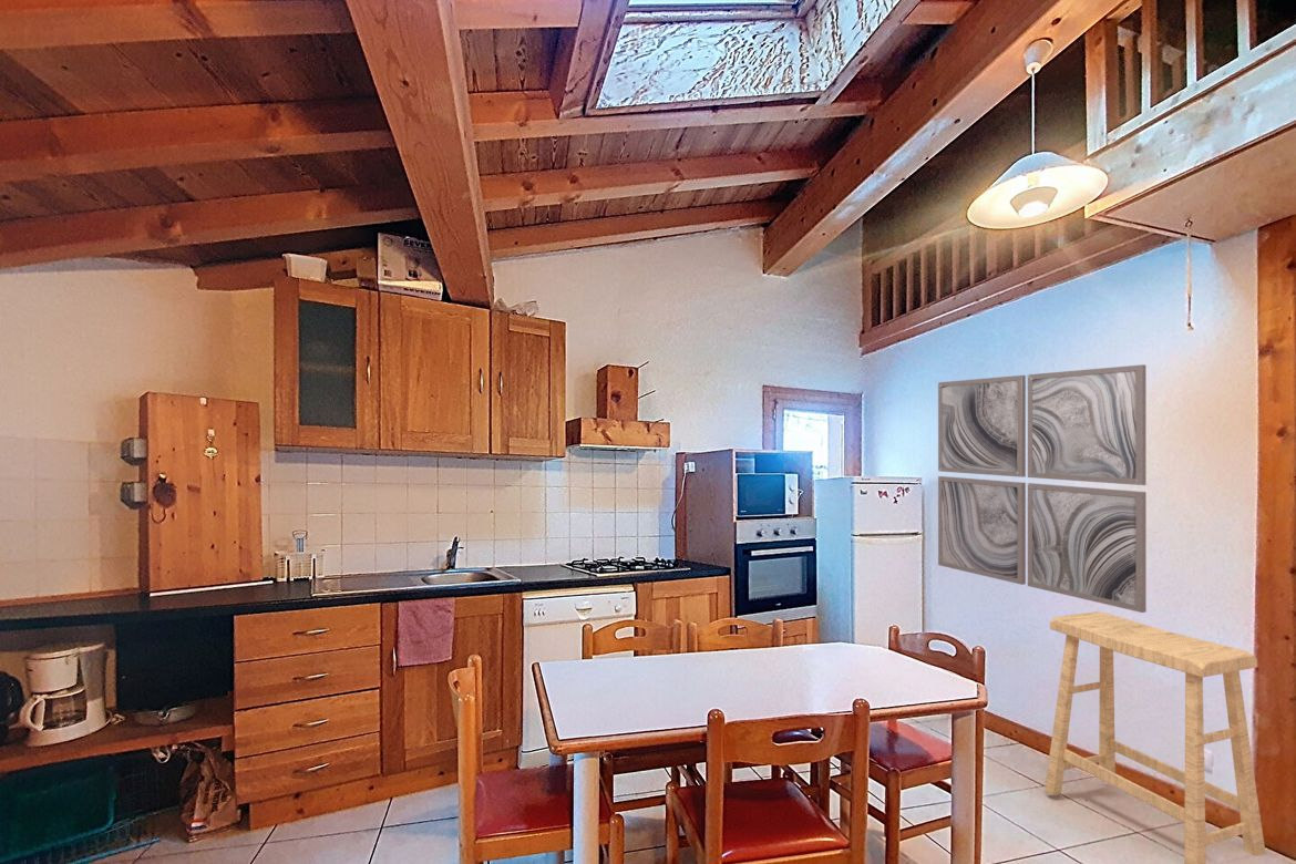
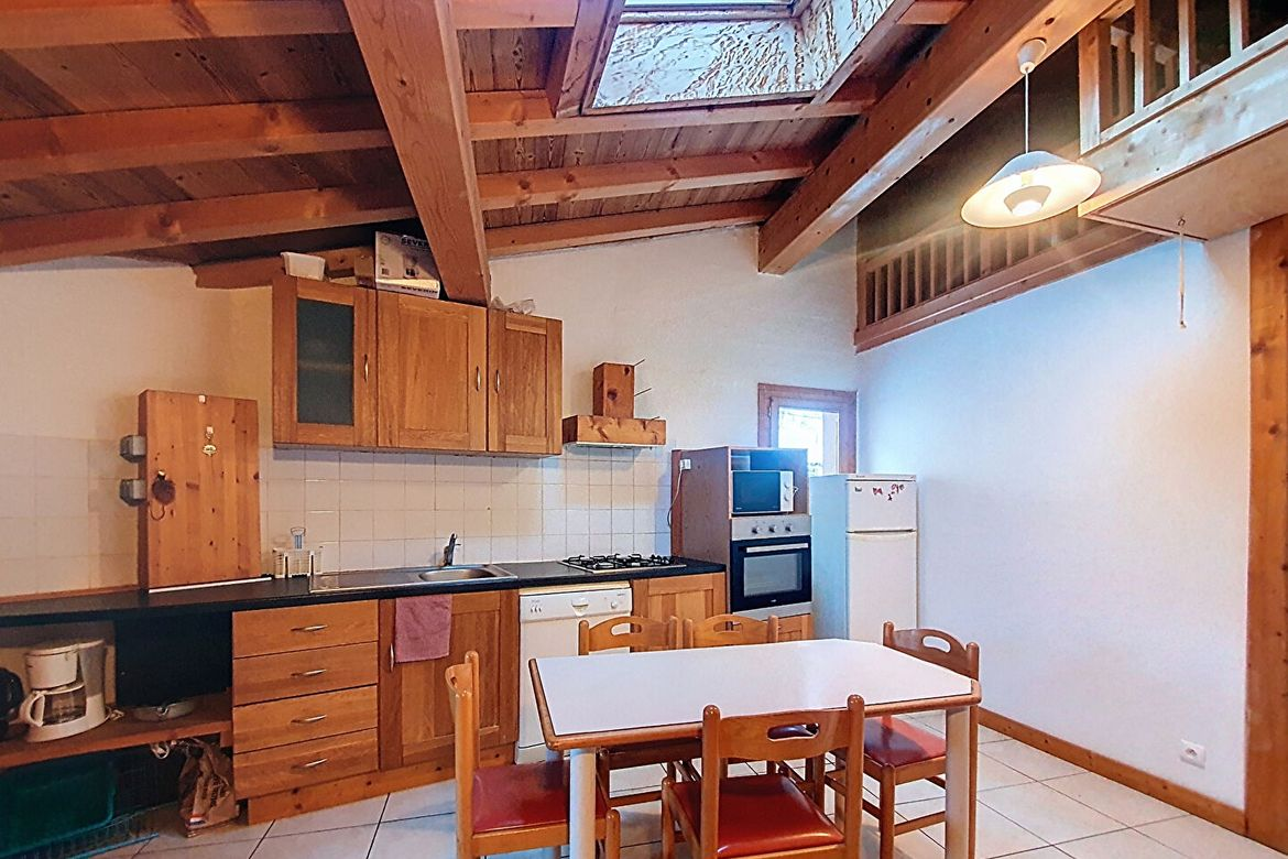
- wall art (1025, 476)
- stool (1133, 749)
